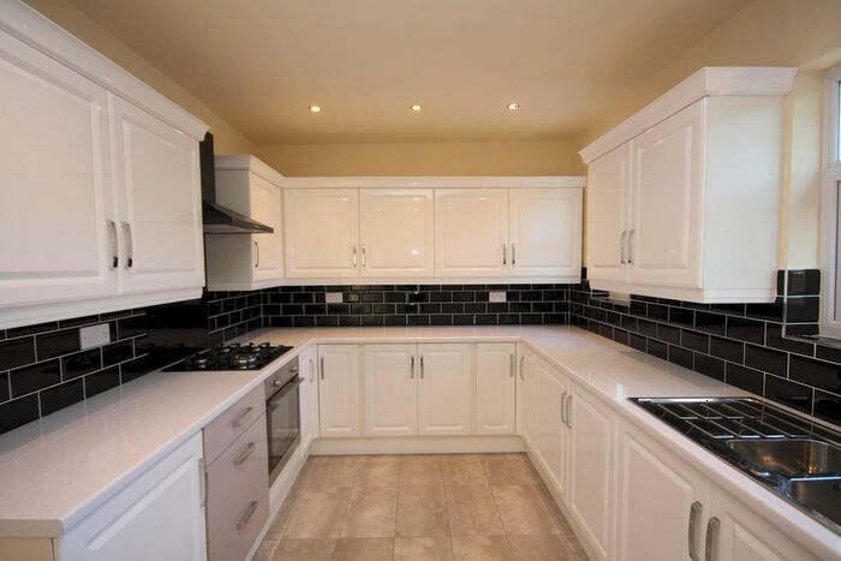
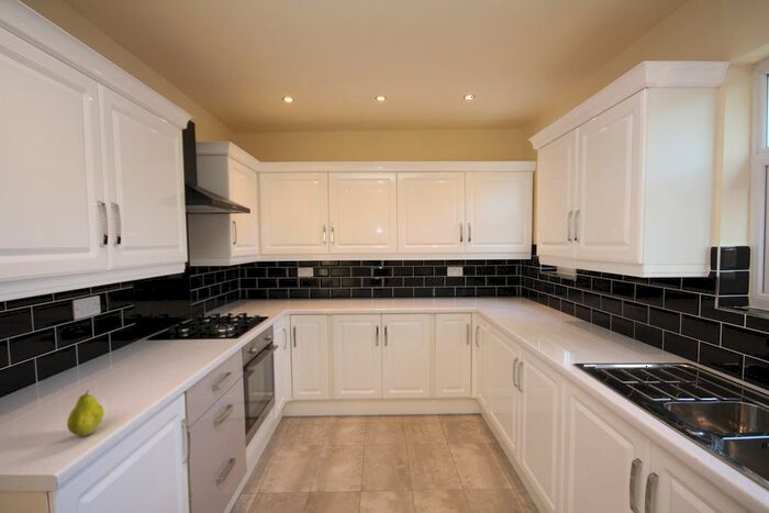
+ fruit (86, 413)
